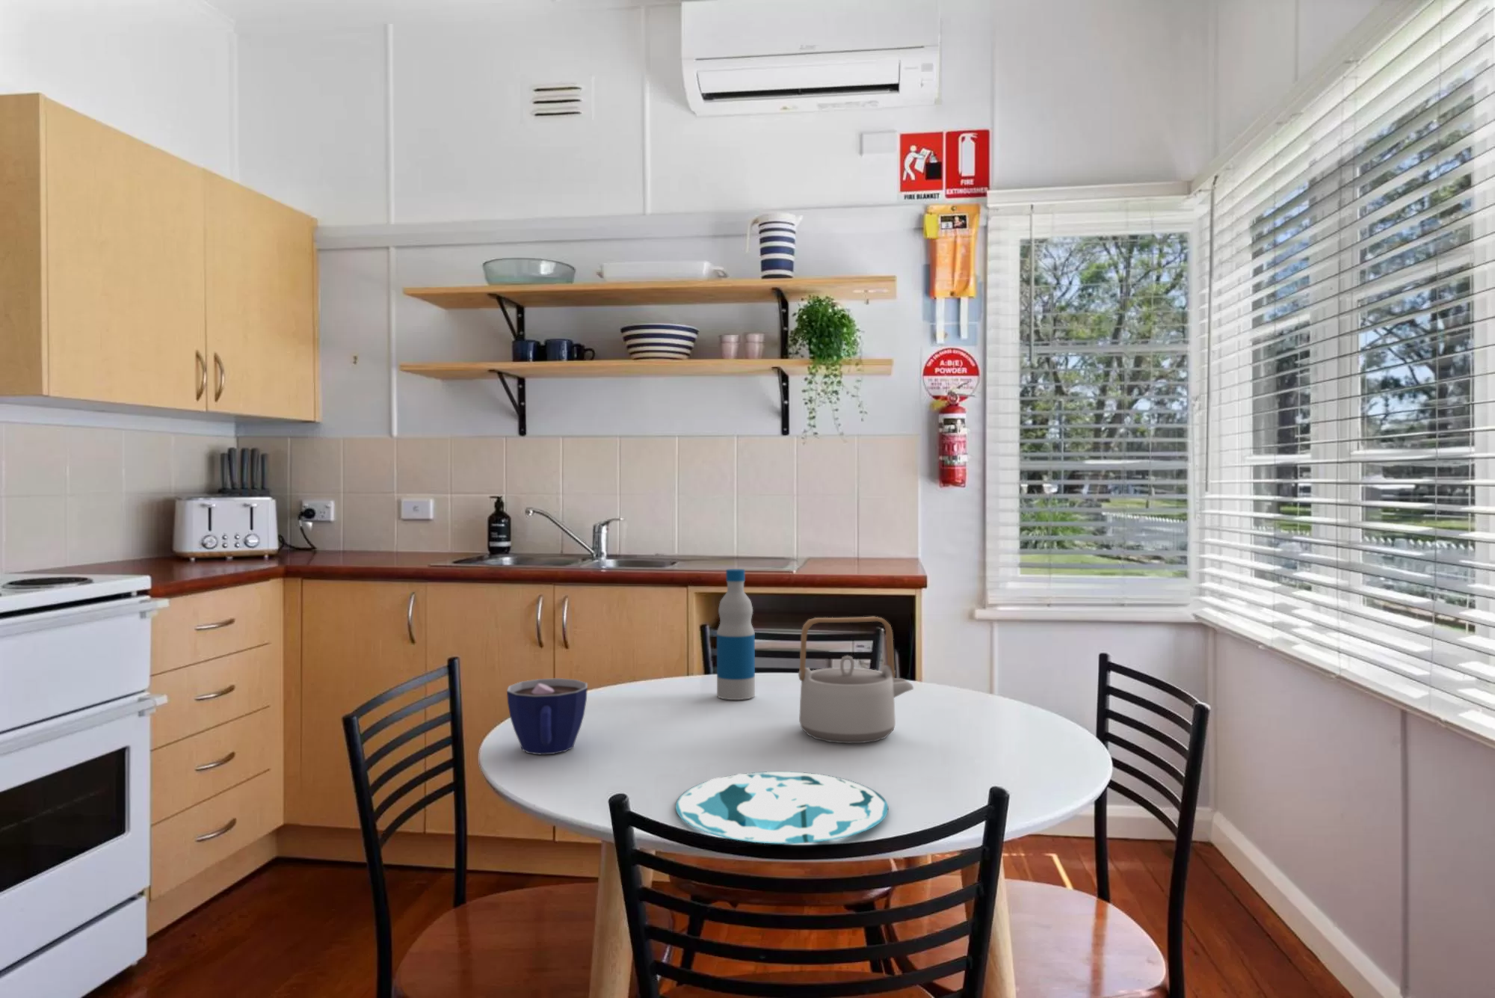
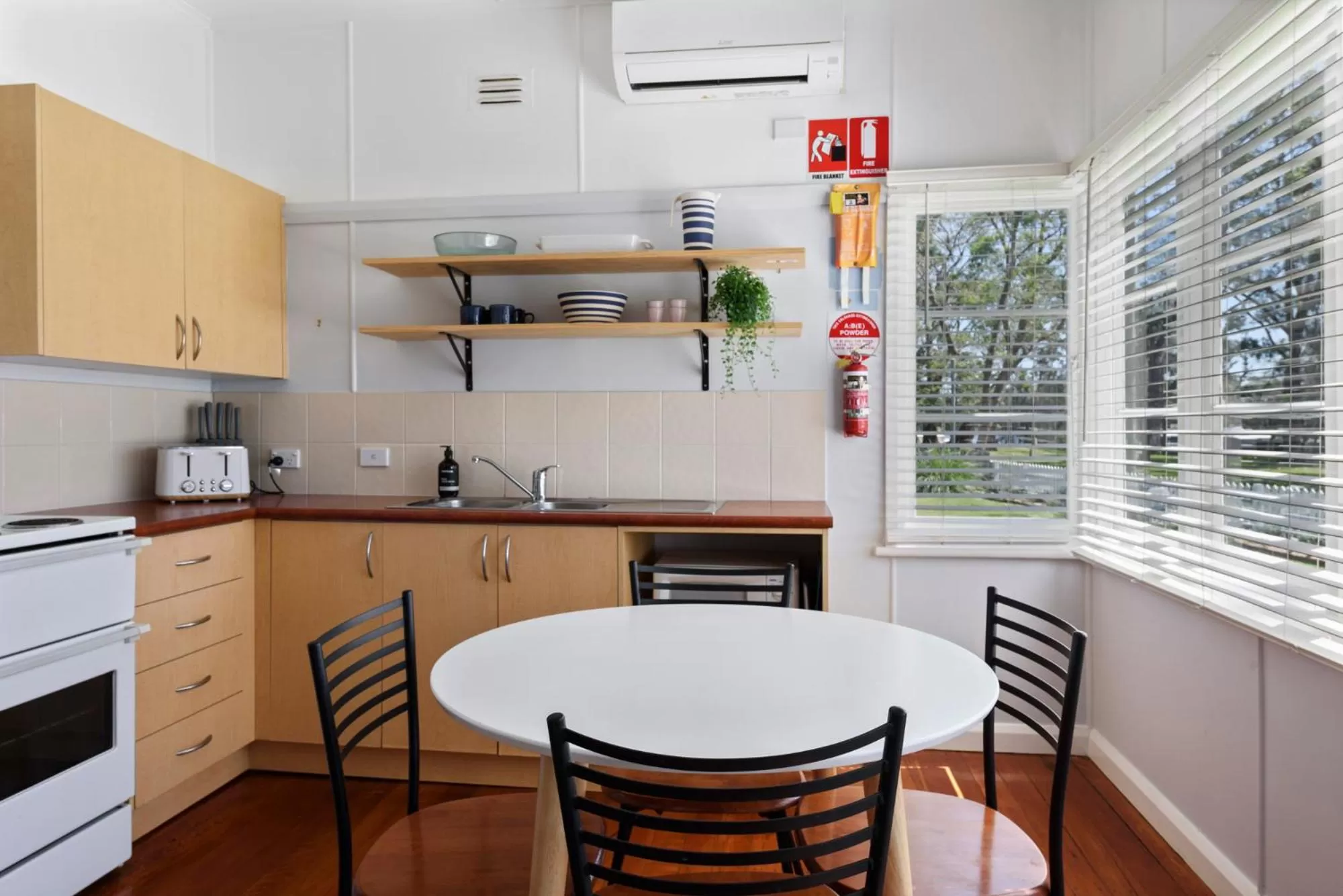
- cup (548, 720)
- plate (781, 794)
- bottle (736, 633)
- teapot (856, 674)
